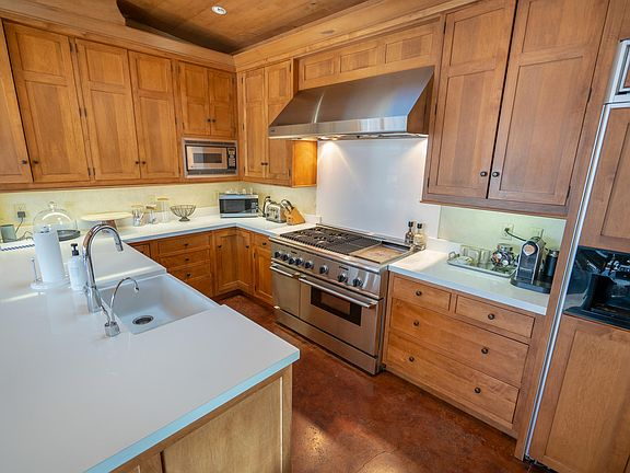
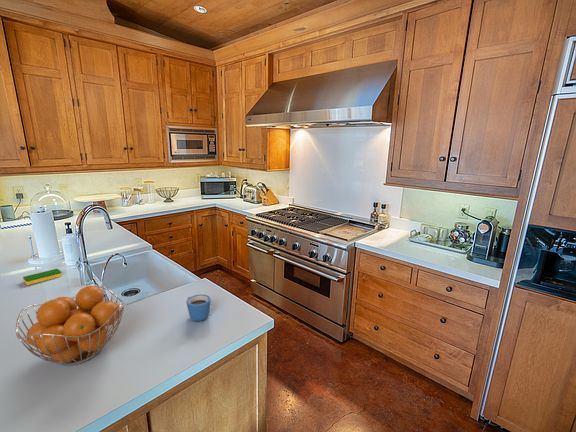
+ dish sponge (42, 276)
+ mug (197, 307)
+ fruit basket (76, 324)
